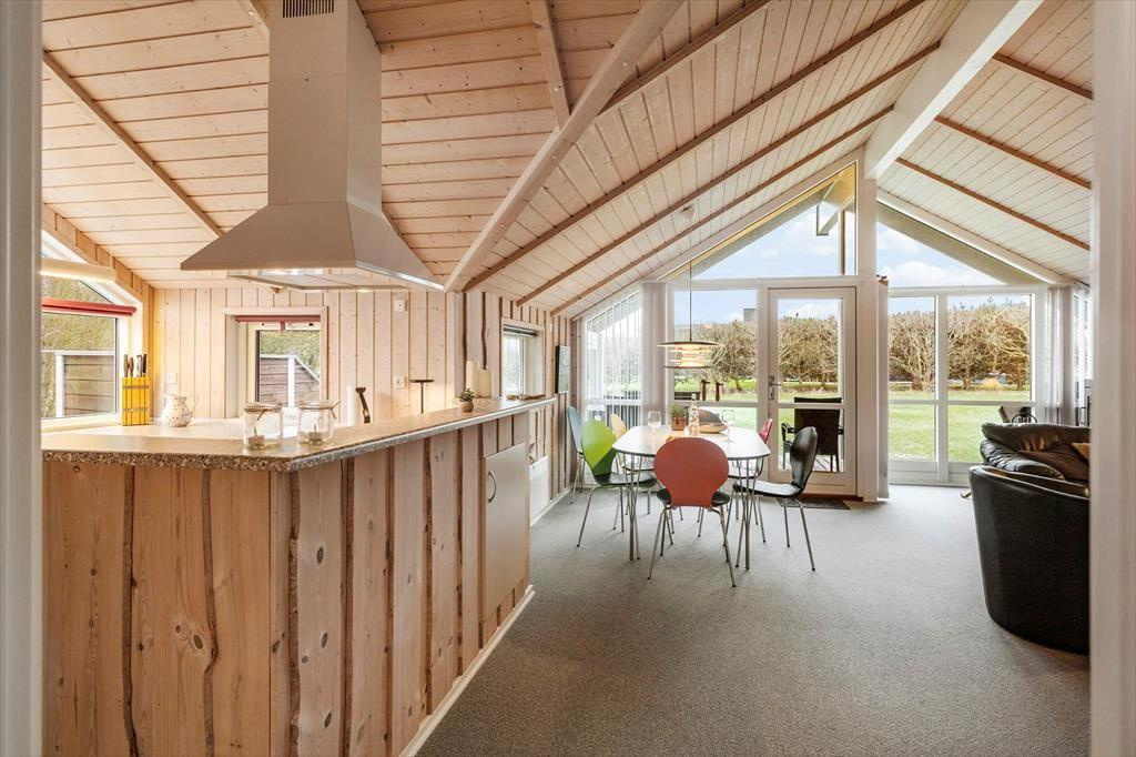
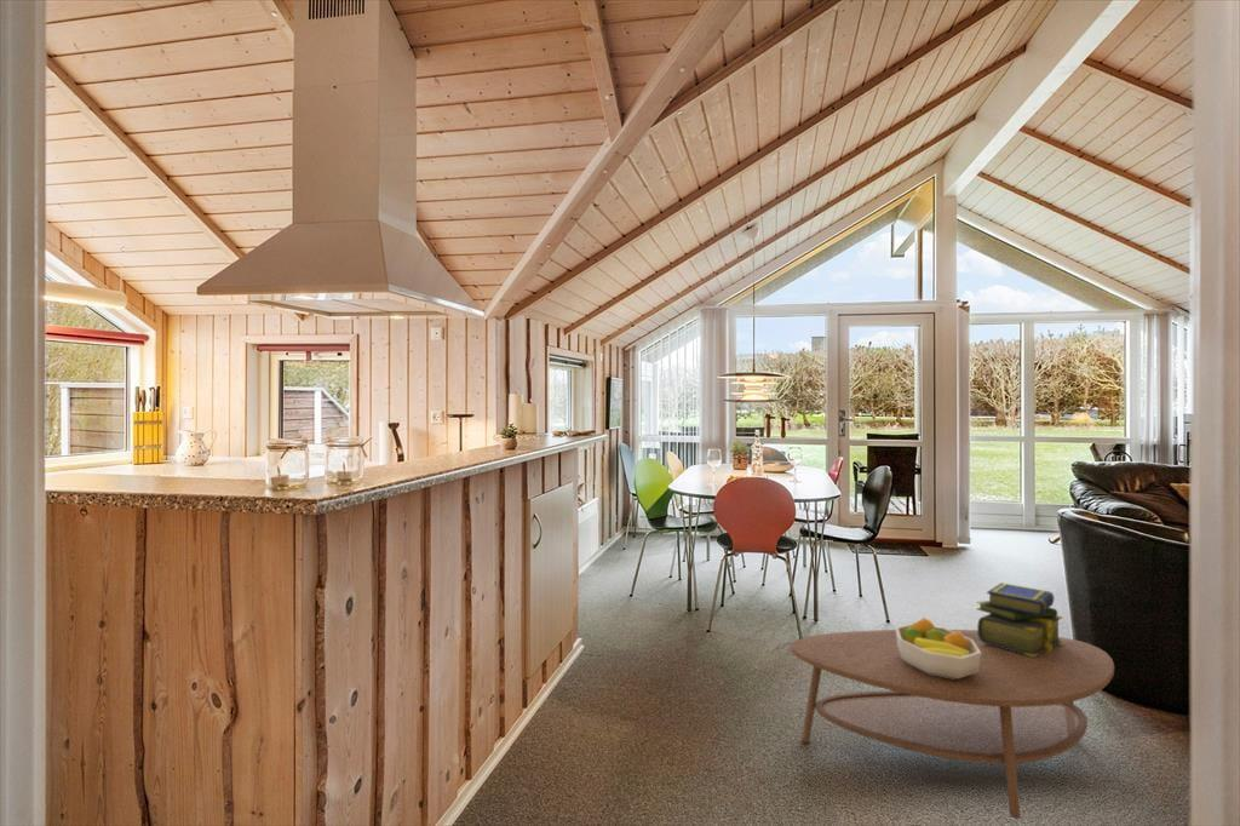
+ stack of books (1018, 615)
+ coffee table (963, 711)
+ fruit bowl (935, 646)
